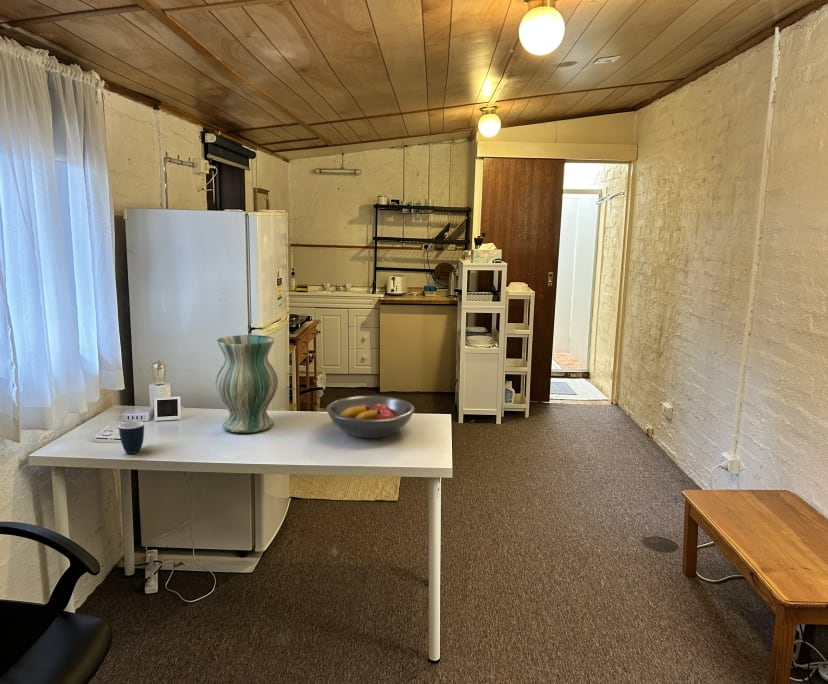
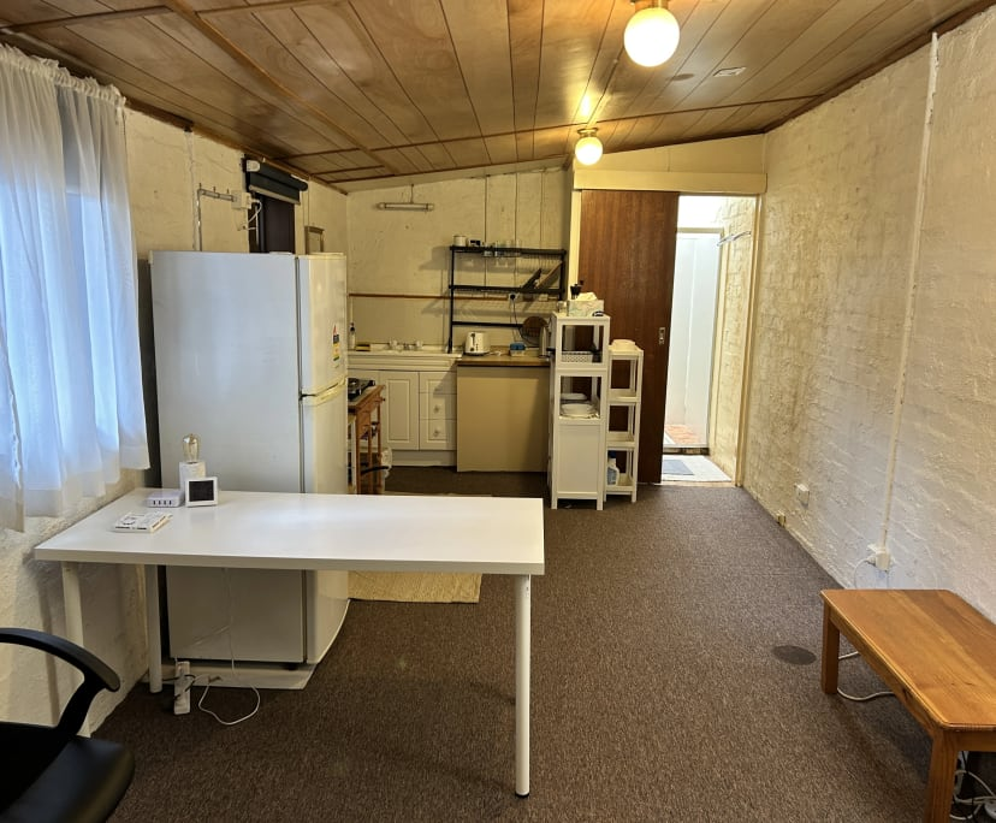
- fruit bowl (370, 416)
- mug (134, 436)
- vase (247, 383)
